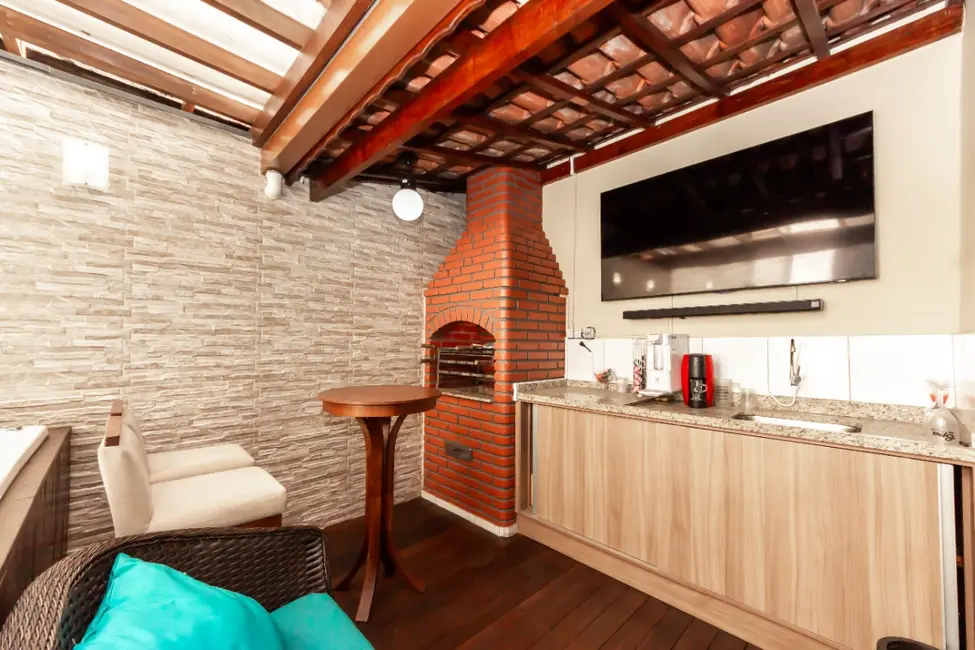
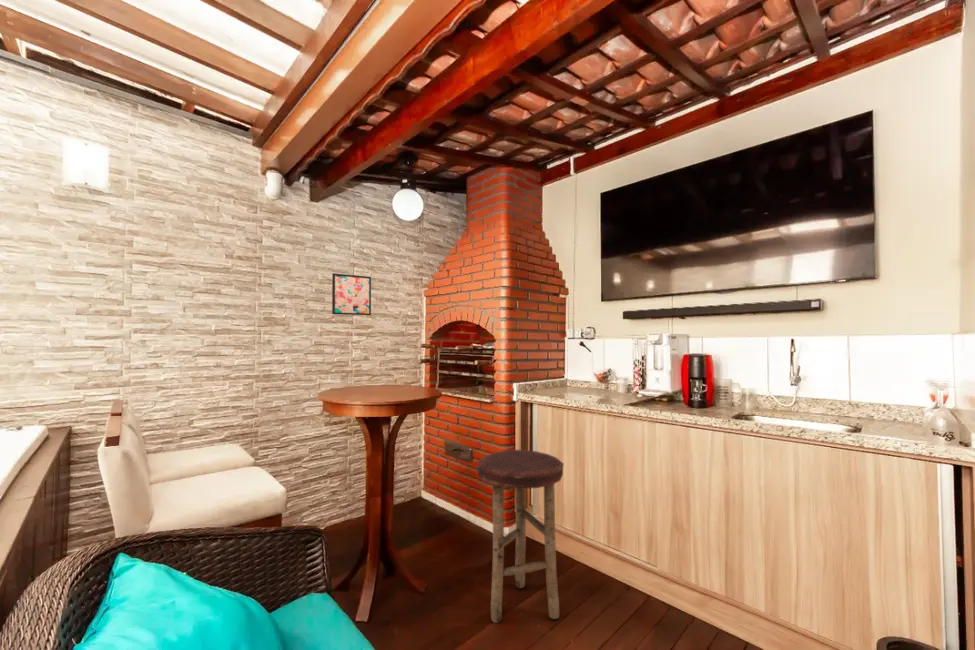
+ stool (520, 533)
+ wall art (352, 294)
